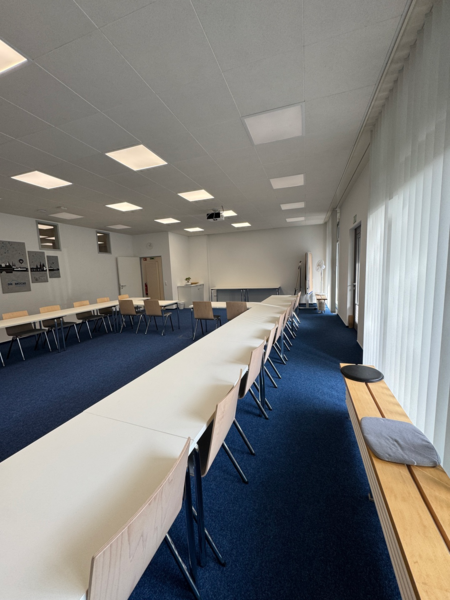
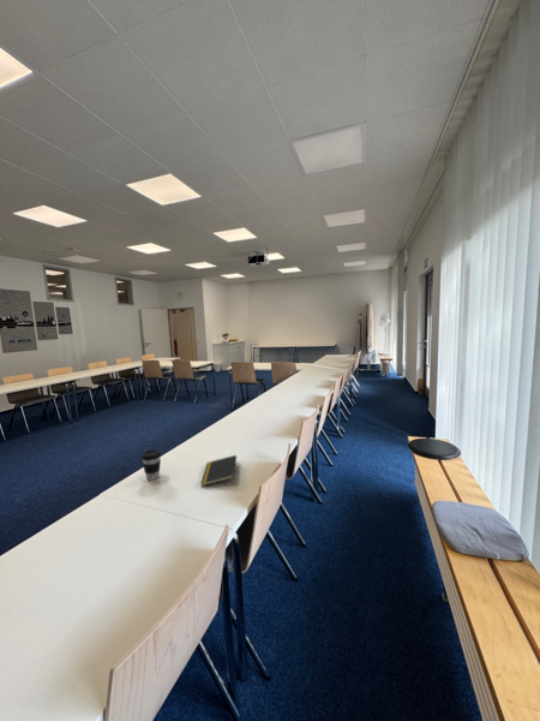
+ notepad (220, 469)
+ coffee cup (151, 465)
